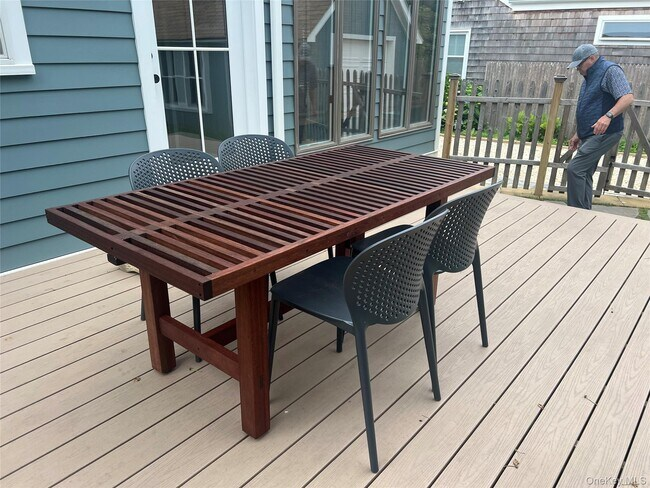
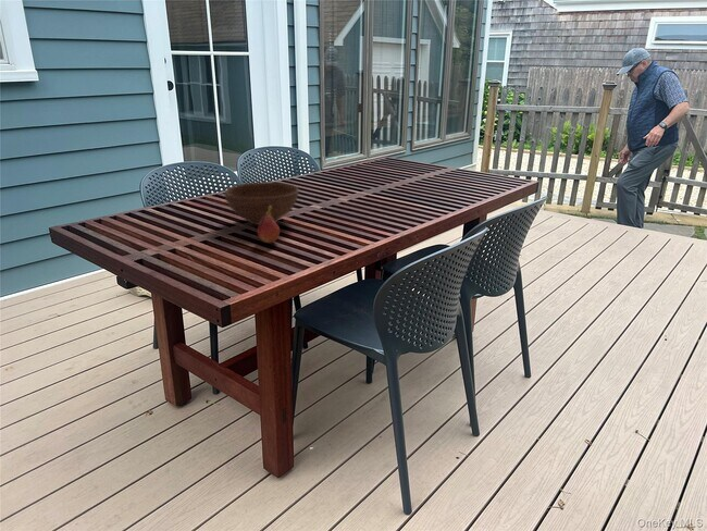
+ fruit (268, 223)
+ bowl (262, 206)
